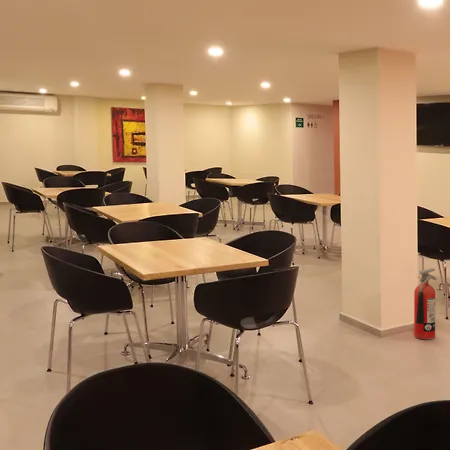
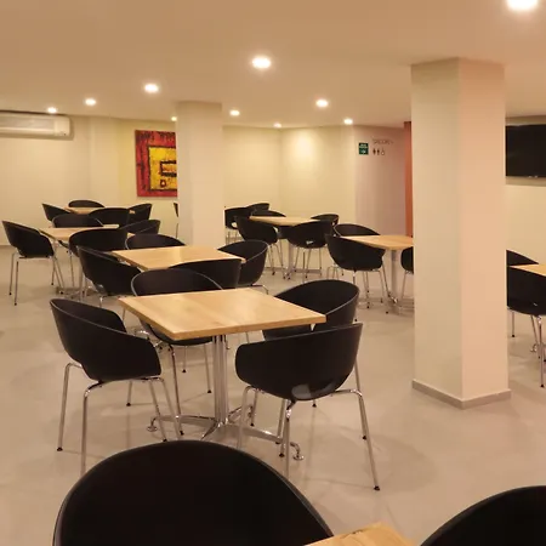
- fire extinguisher (424, 303)
